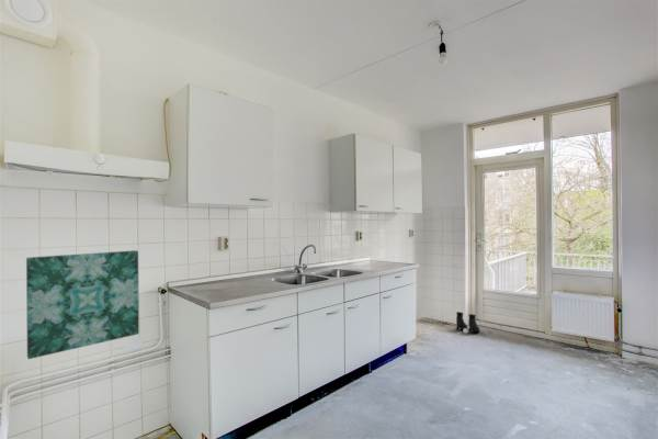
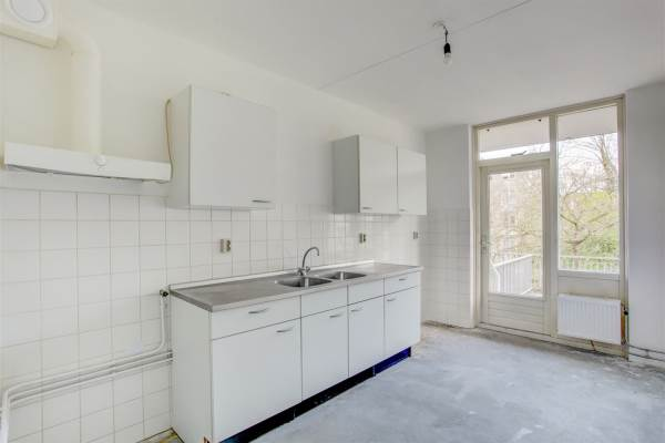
- wall art (87, 299)
- boots (468, 322)
